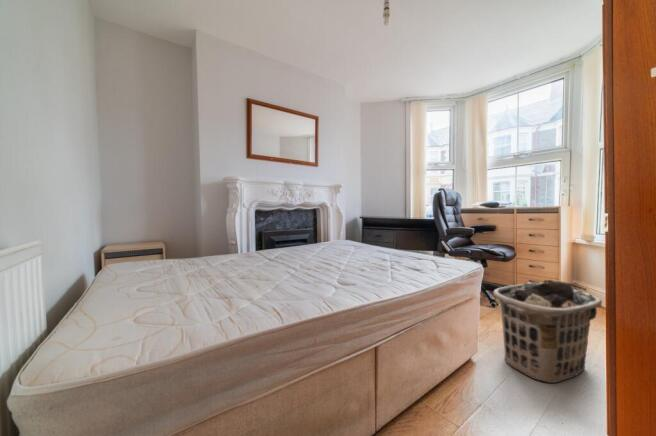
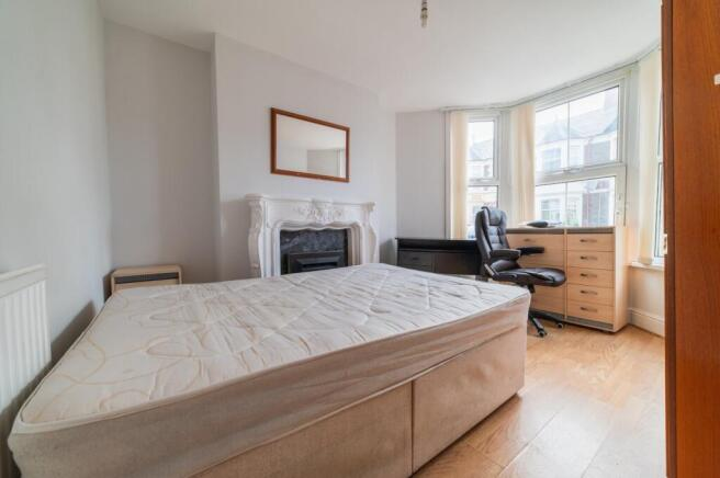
- clothes hamper (543, 322)
